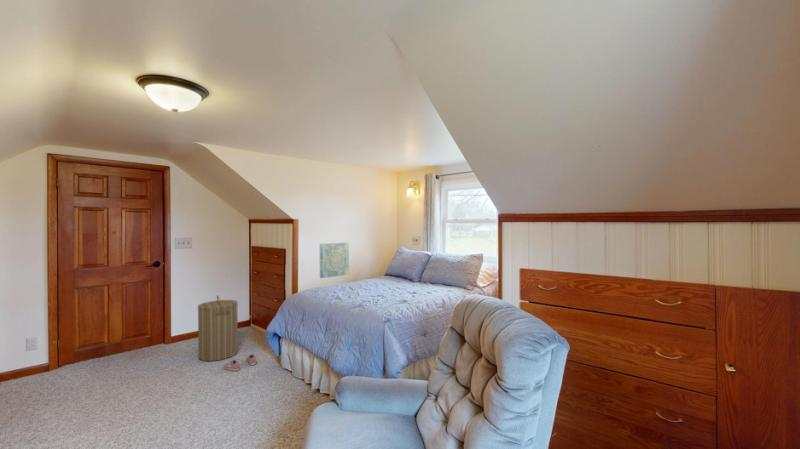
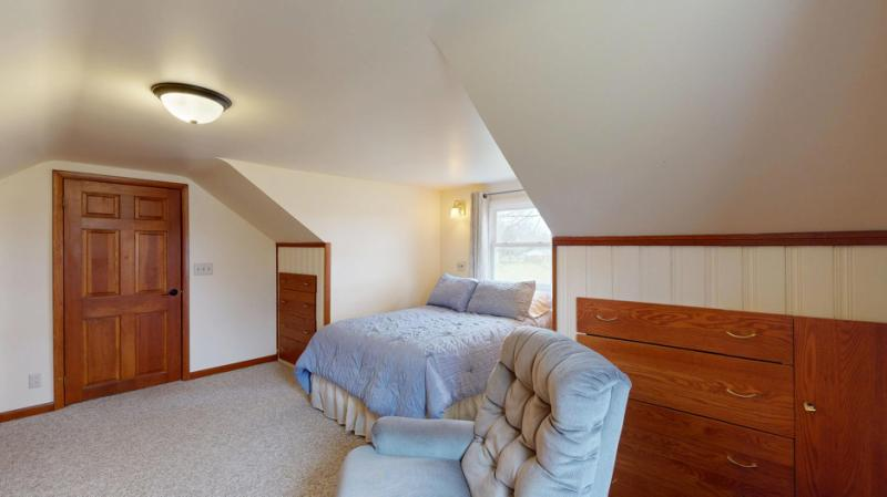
- wall art (334, 259)
- laundry hamper (218, 324)
- shoe (238, 362)
